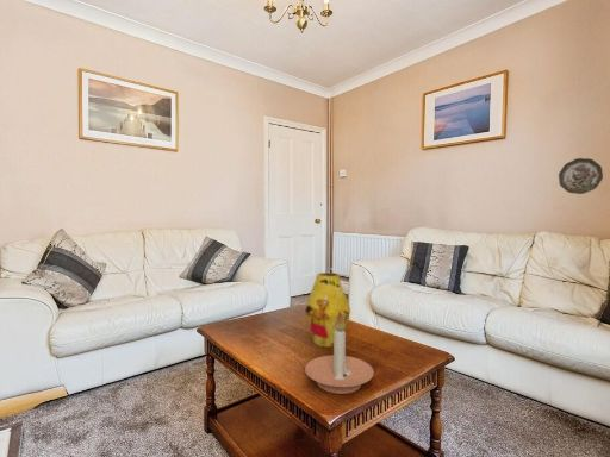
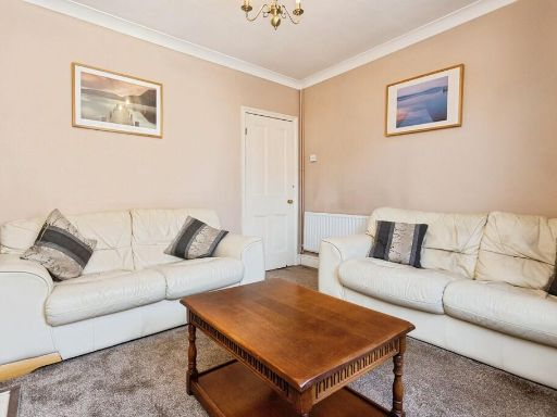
- decorative plate (580, 176)
- vase (326, 307)
- candle holder (338, 345)
